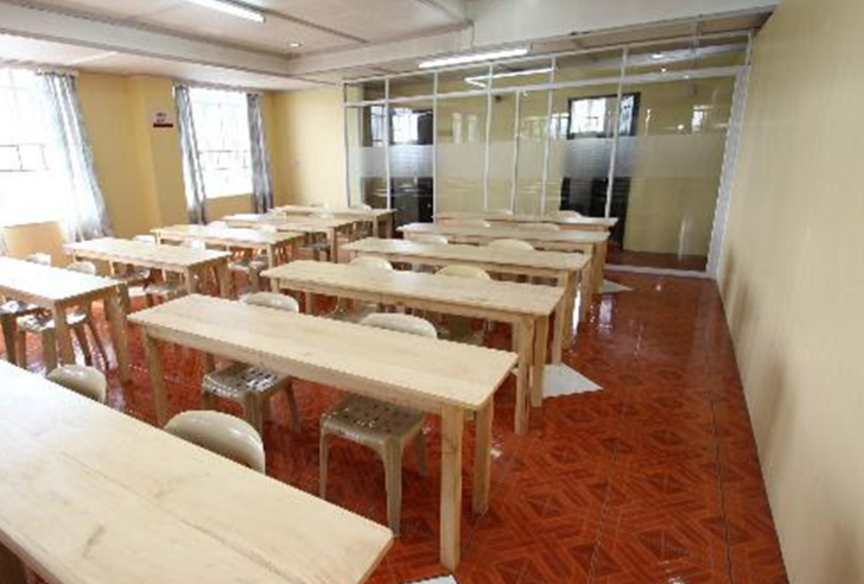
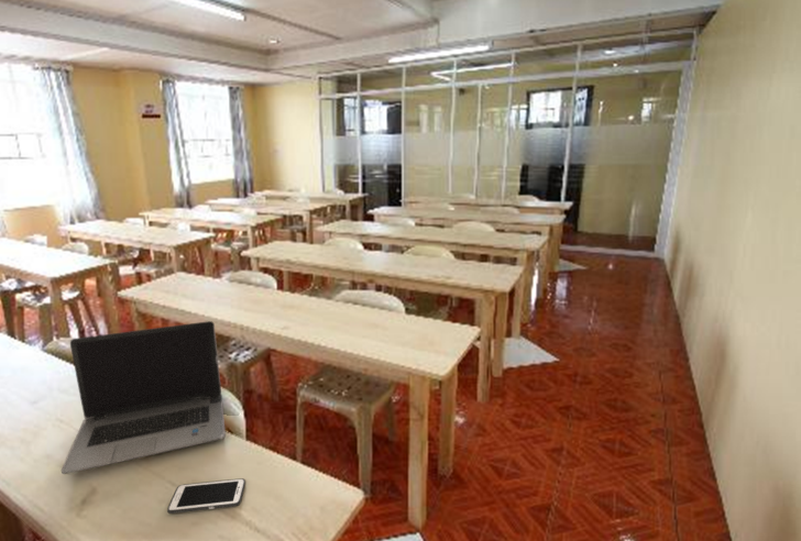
+ laptop computer (146, 390)
+ cell phone (208, 495)
